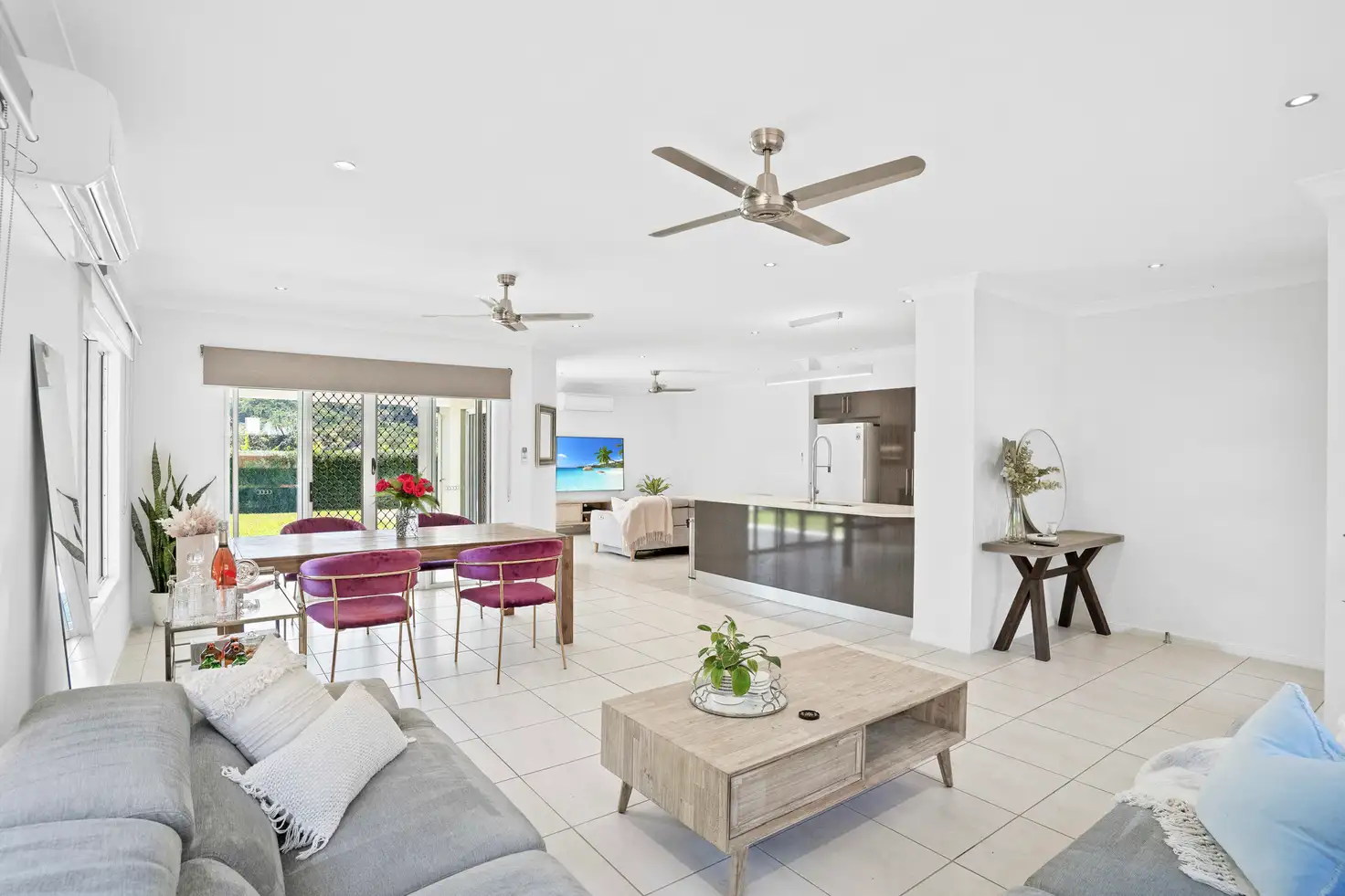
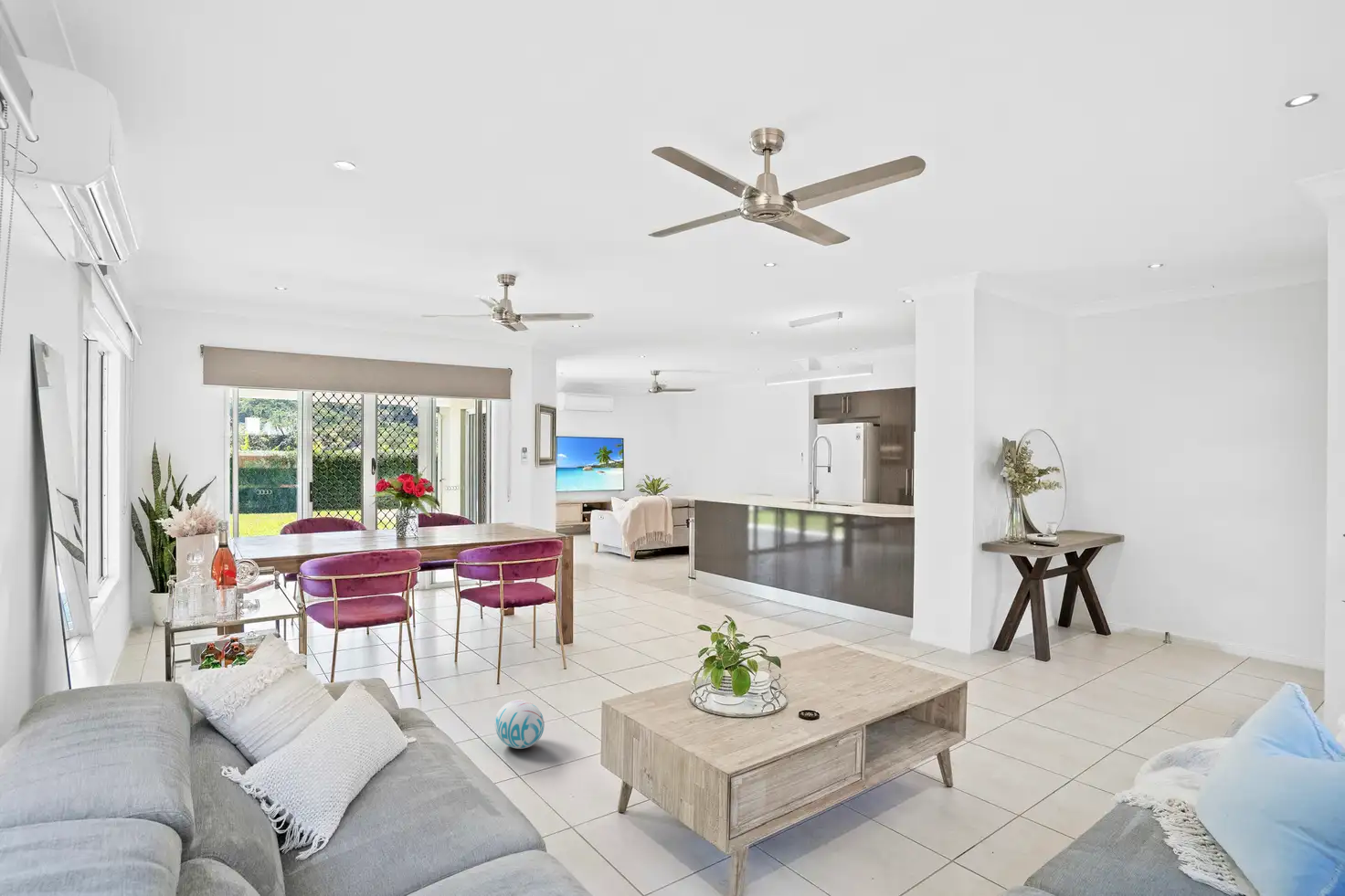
+ ball (519, 723)
